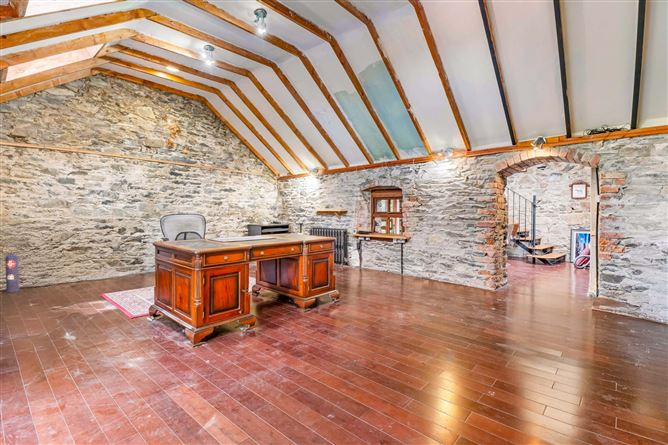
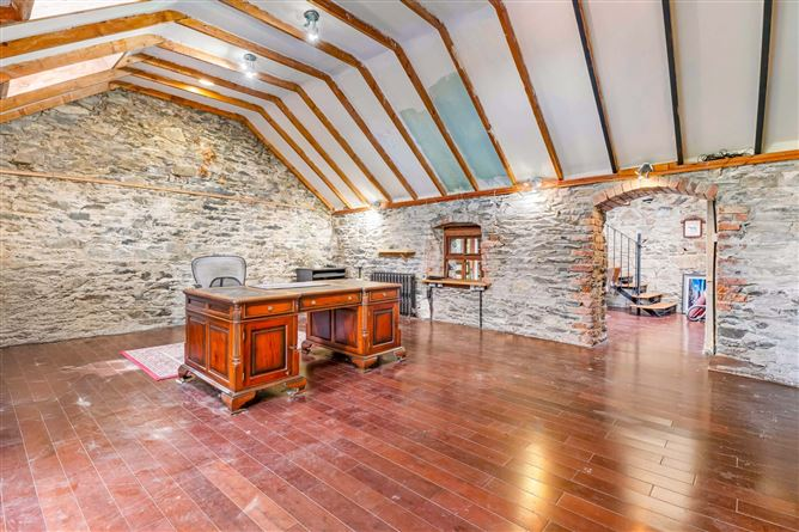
- gas cylinder (11, 270)
